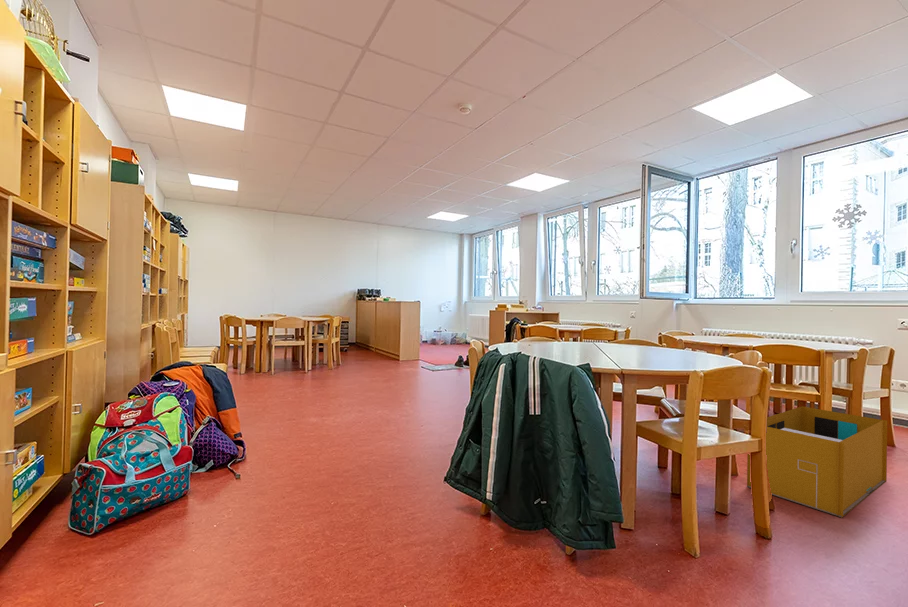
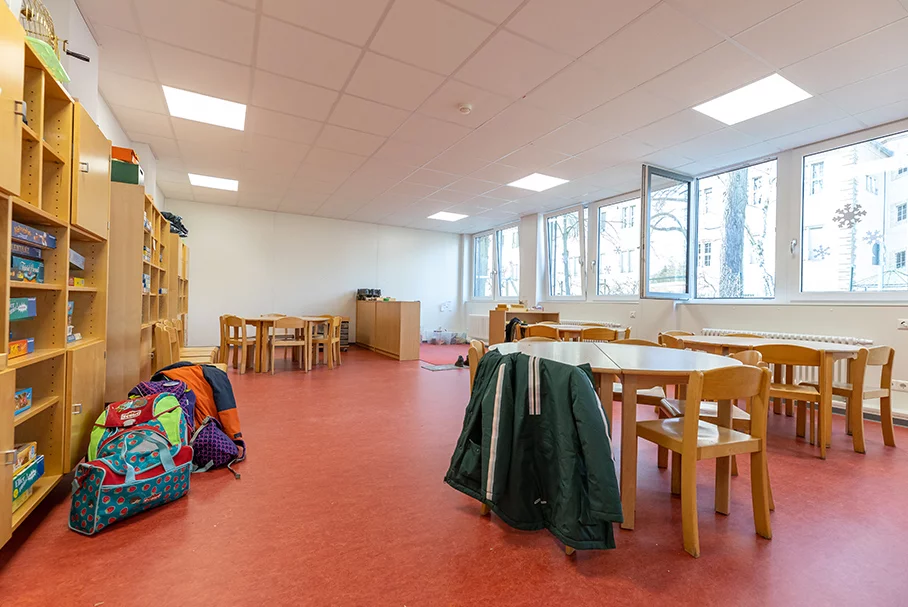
- storage bin (817, 452)
